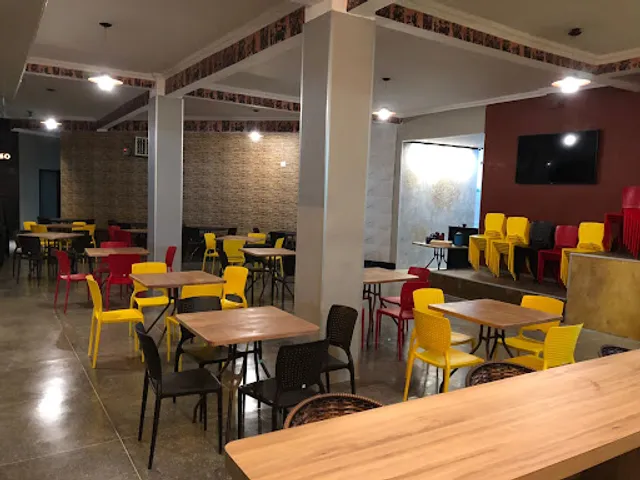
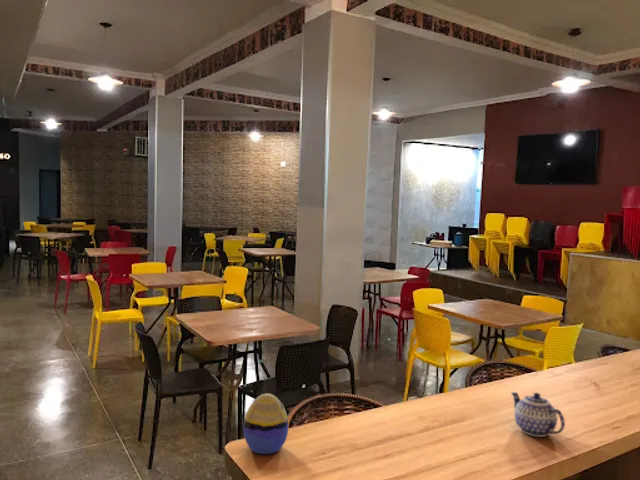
+ teapot (535, 412)
+ decorative egg (266, 421)
